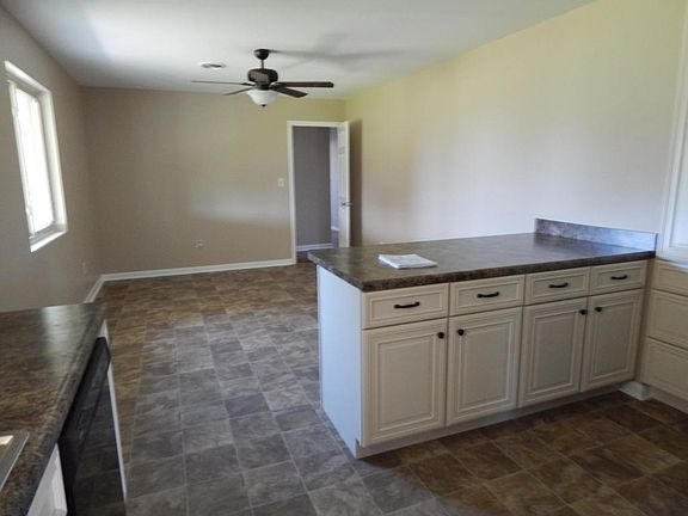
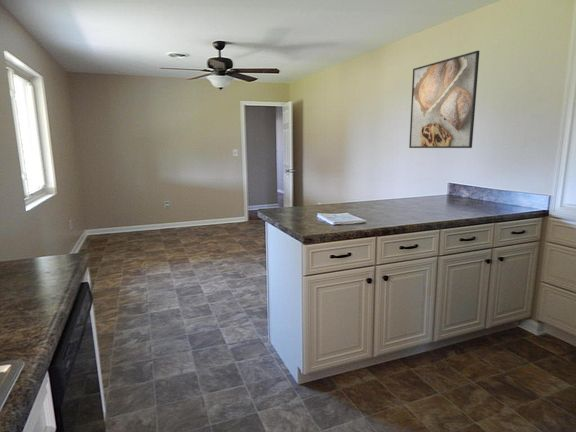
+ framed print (440, 105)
